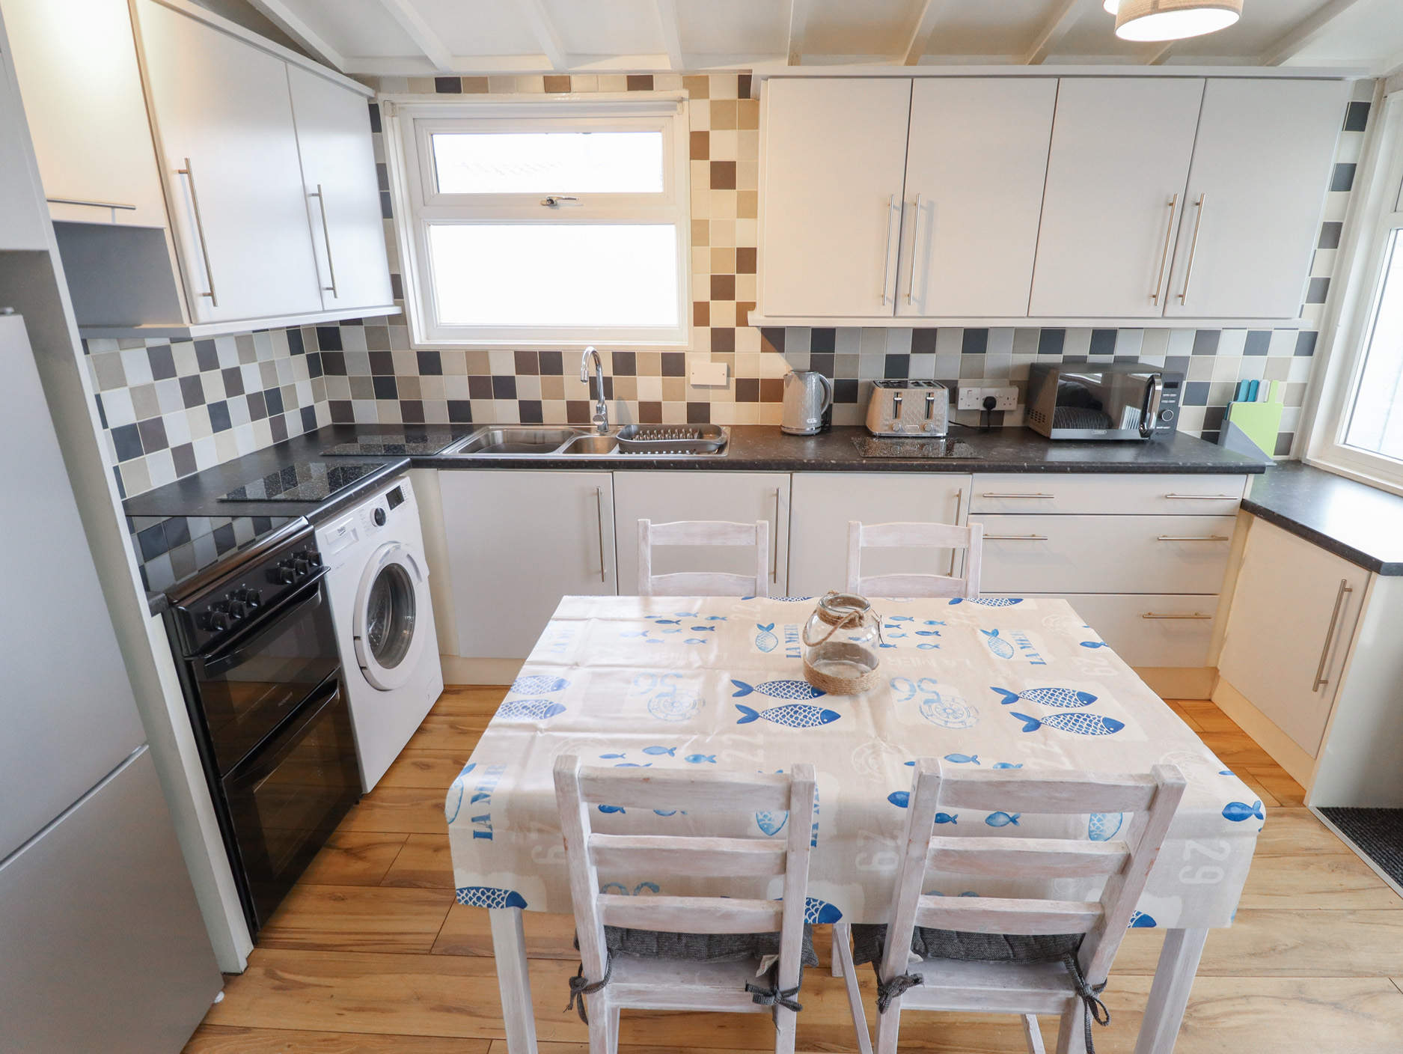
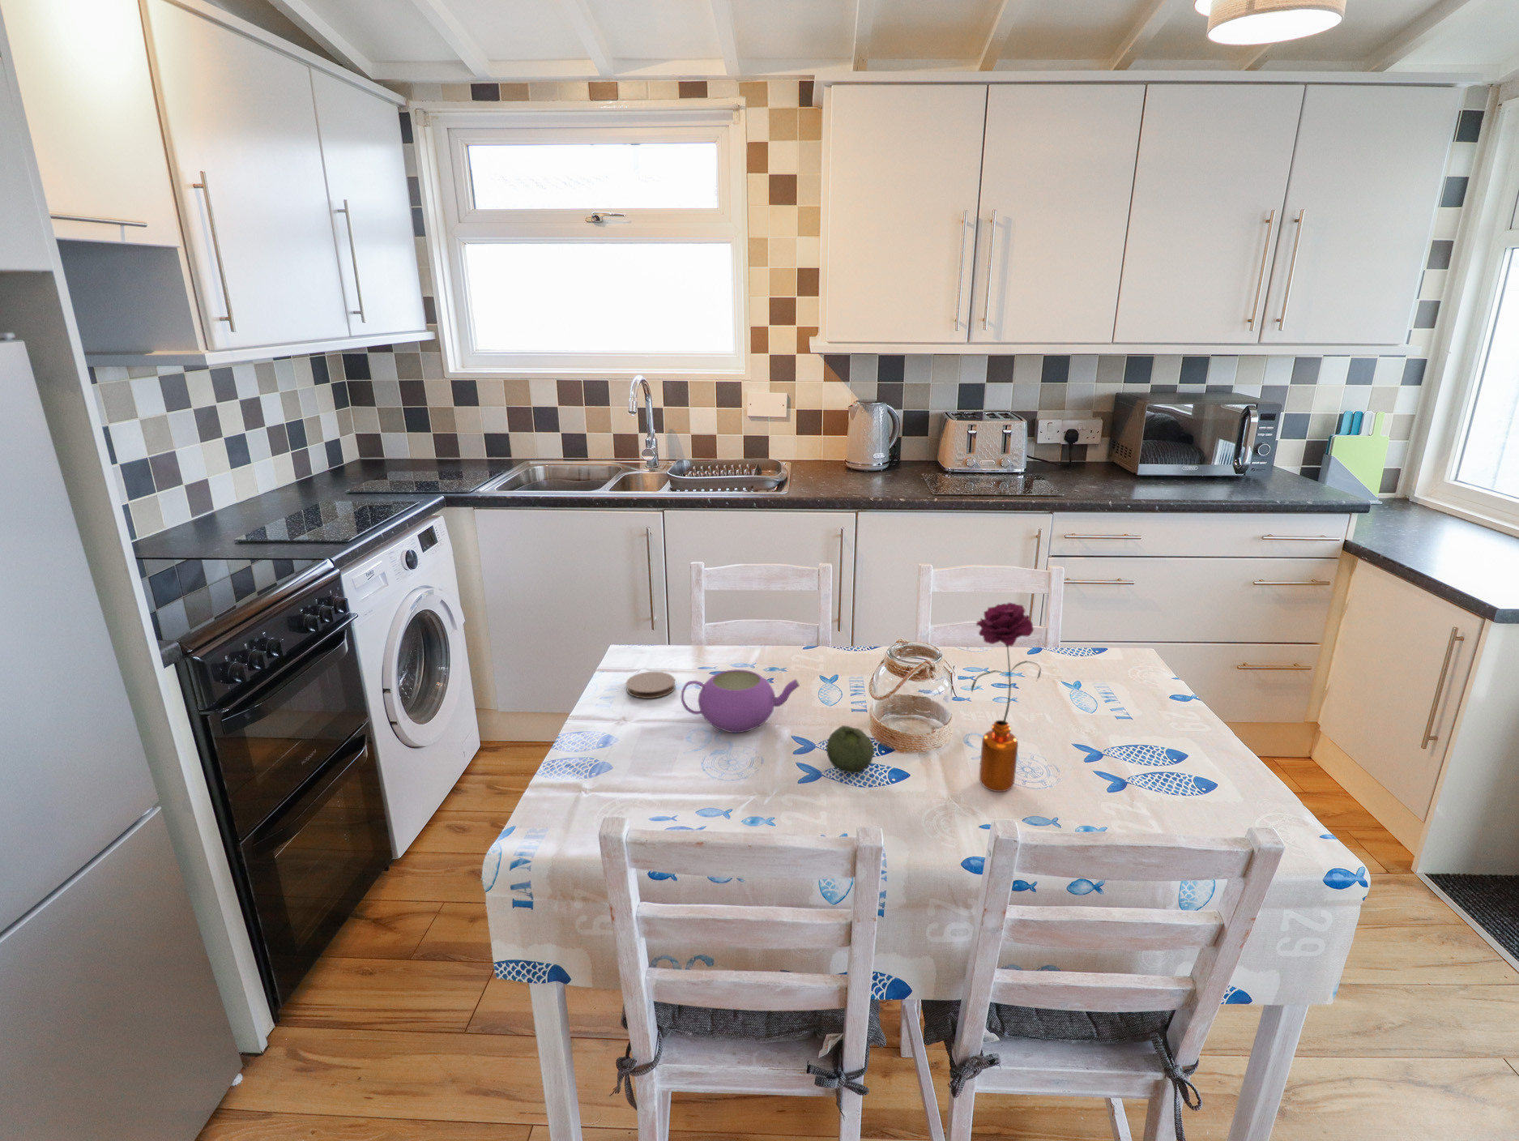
+ teapot (740, 701)
+ fruit (849, 747)
+ flower (1007, 696)
+ coaster (650, 684)
